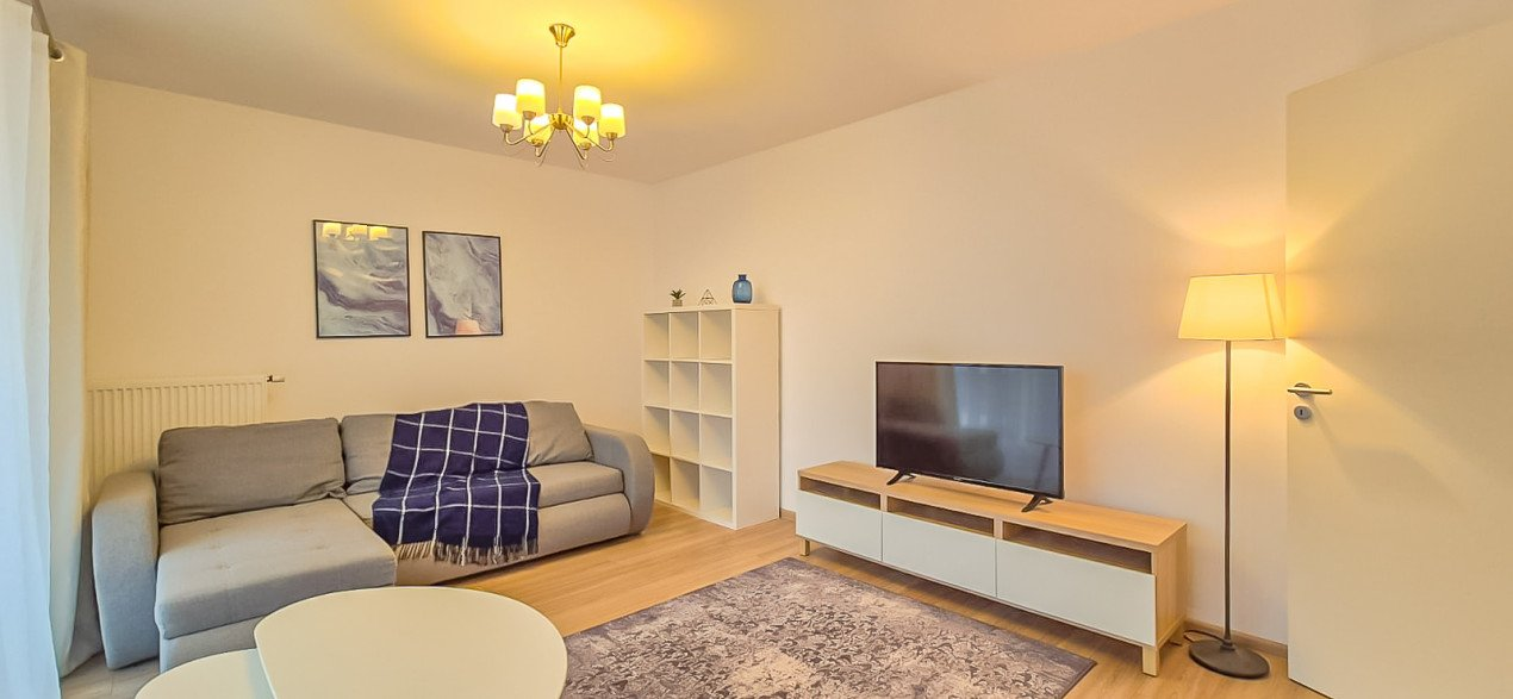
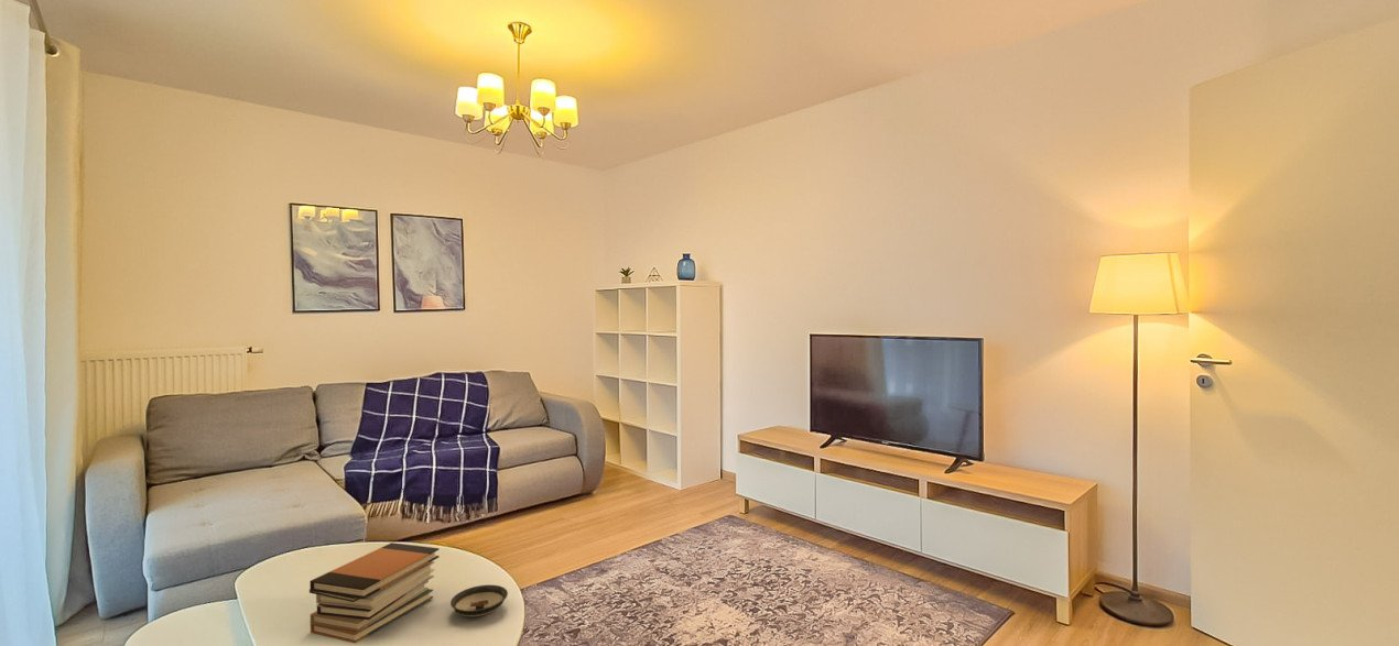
+ book stack (378, 588)
+ saucer (479, 603)
